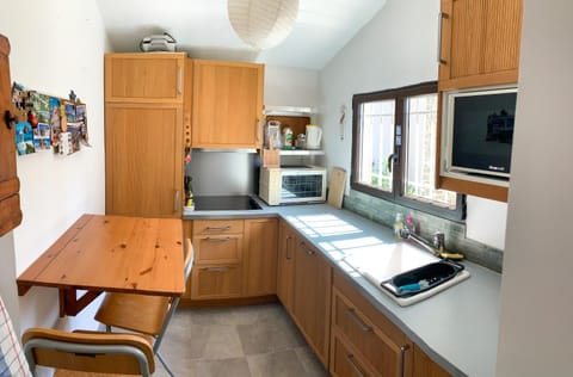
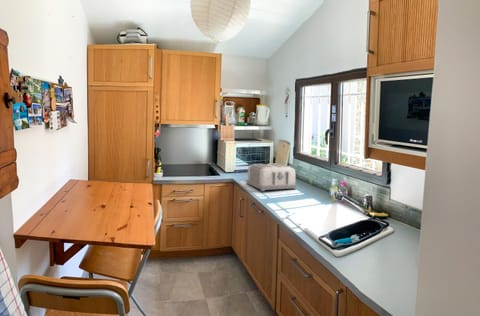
+ toaster (271, 176)
